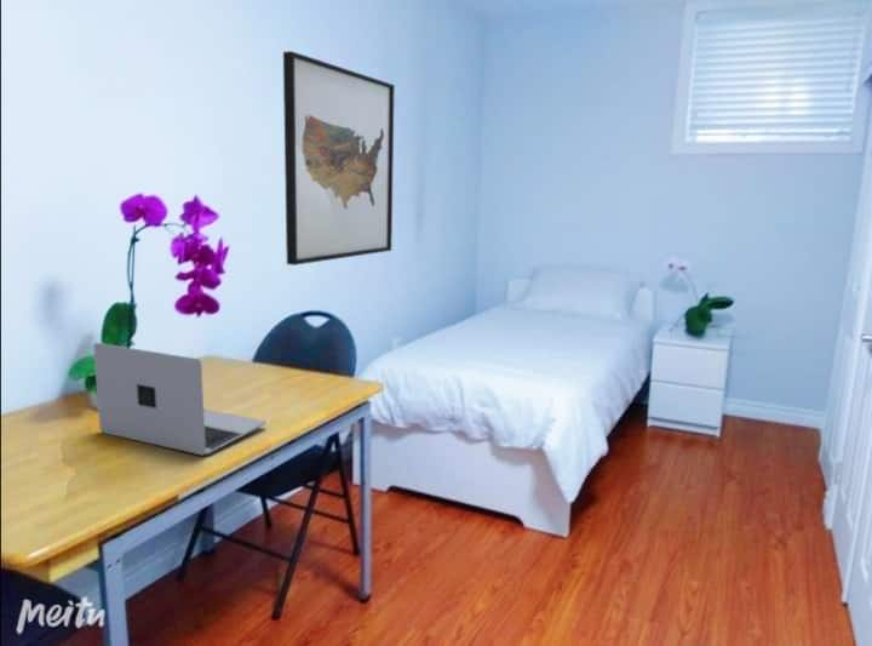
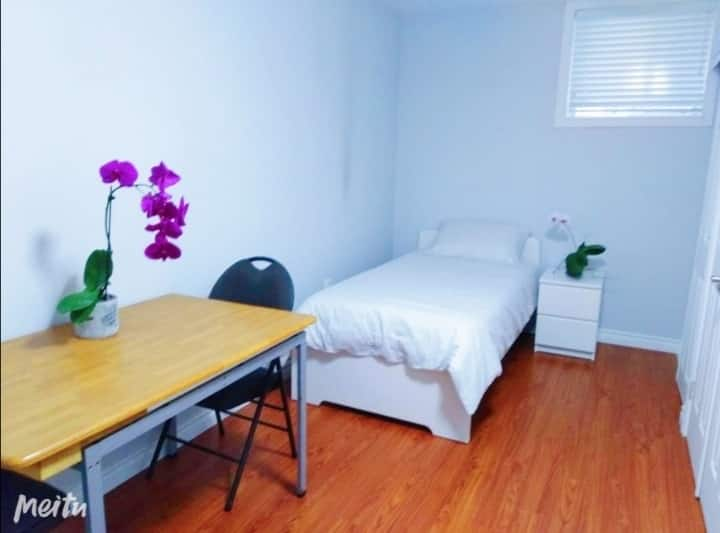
- laptop (183, 385)
- wall art (345, 166)
